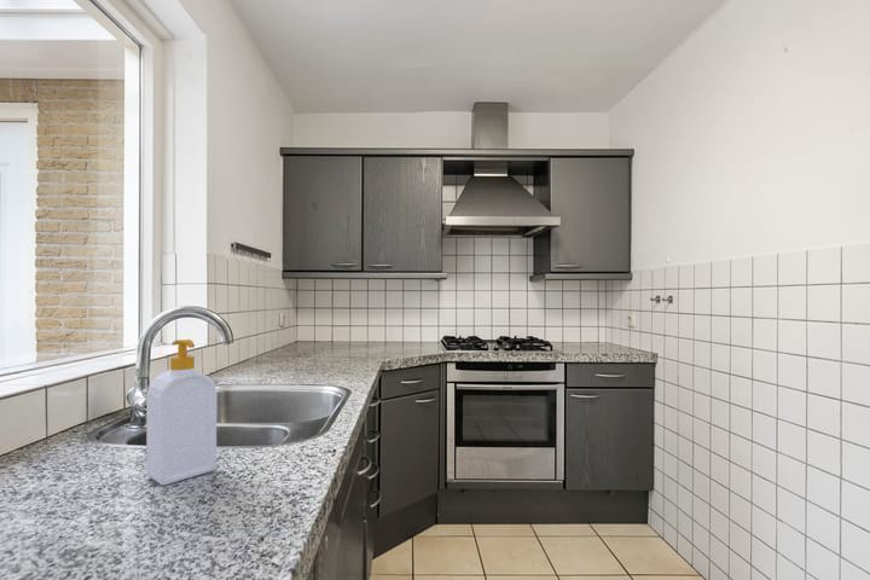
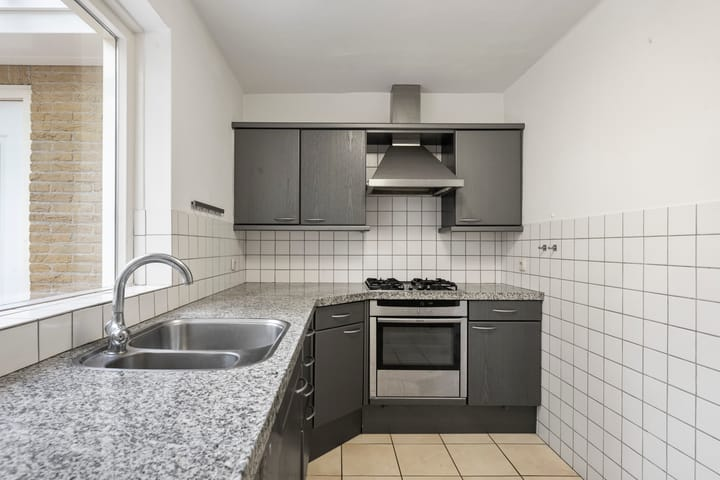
- soap bottle (182, 406)
